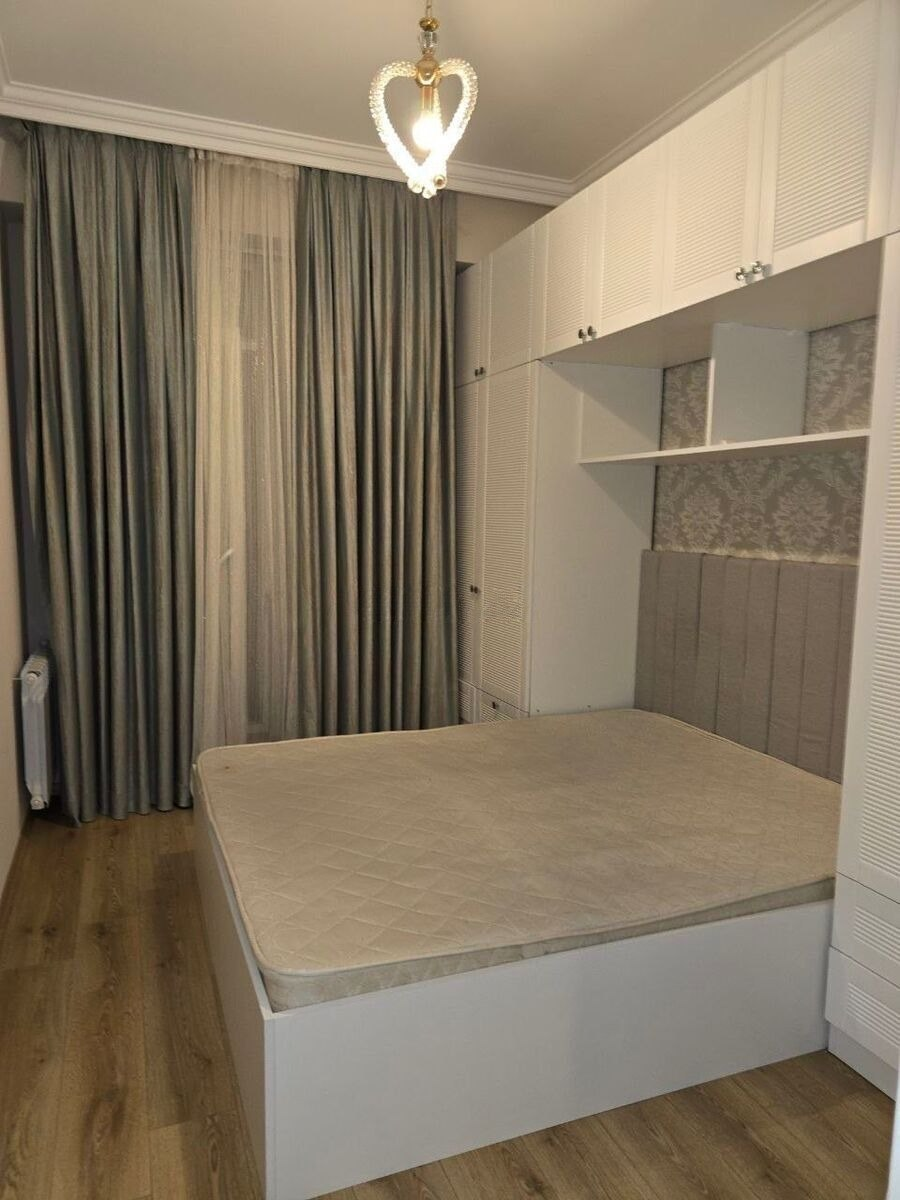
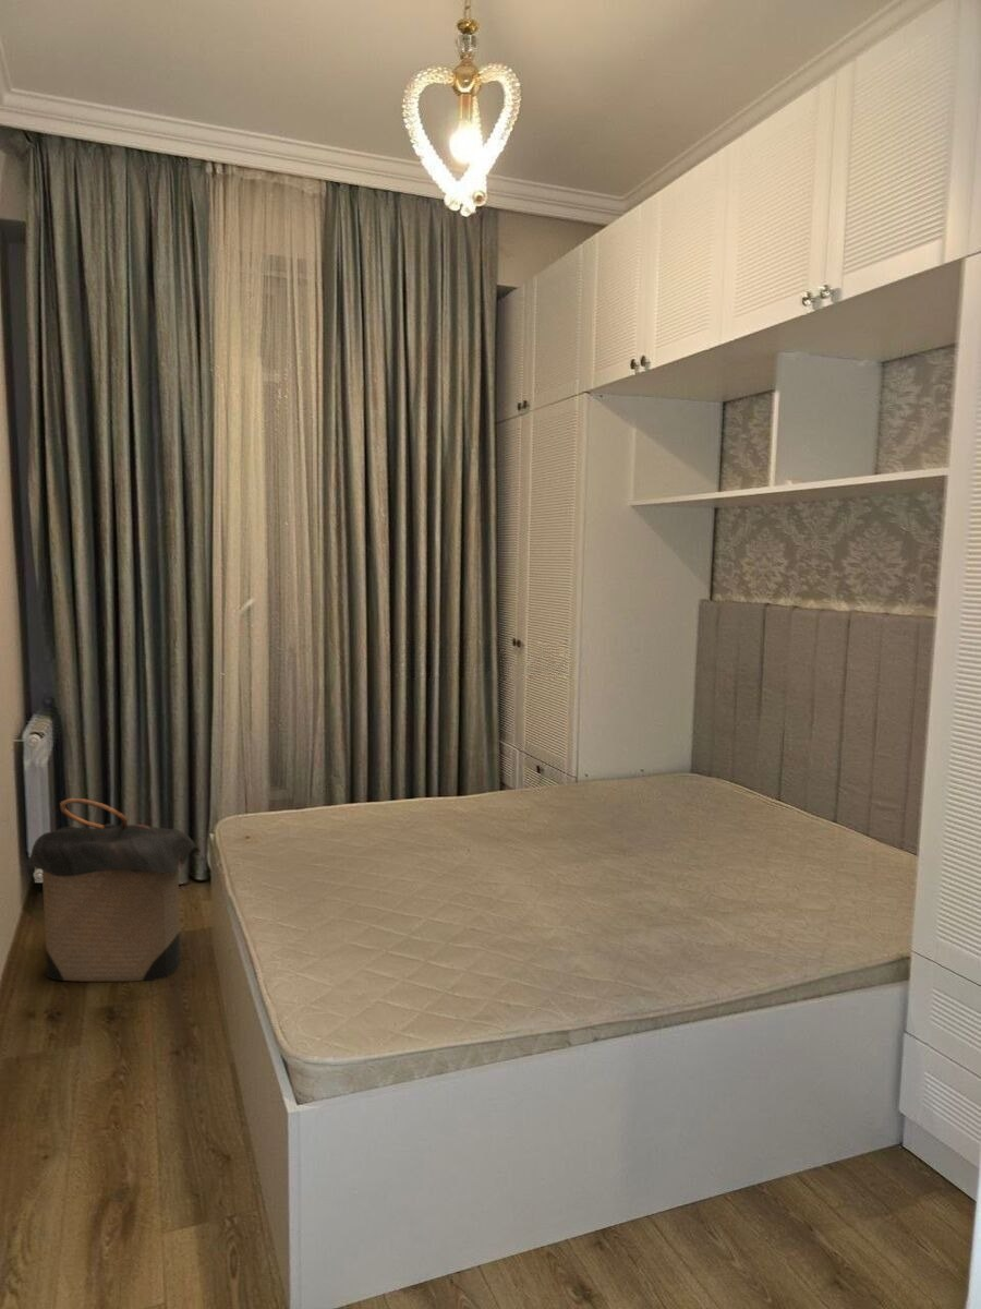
+ laundry hamper (116, 880)
